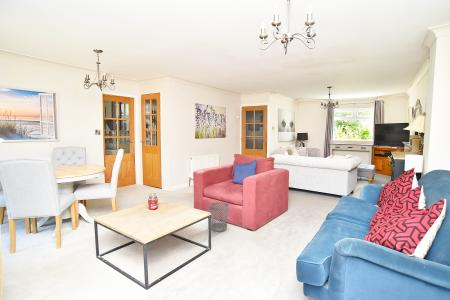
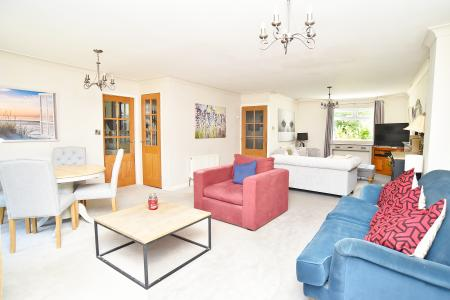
- wastebasket (219, 217)
